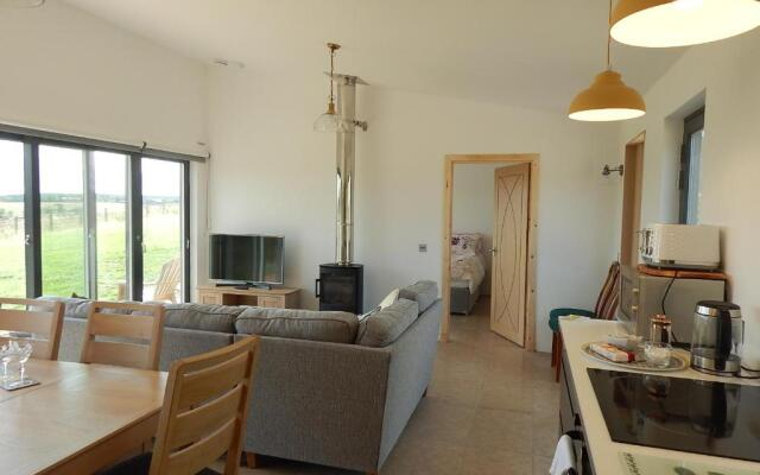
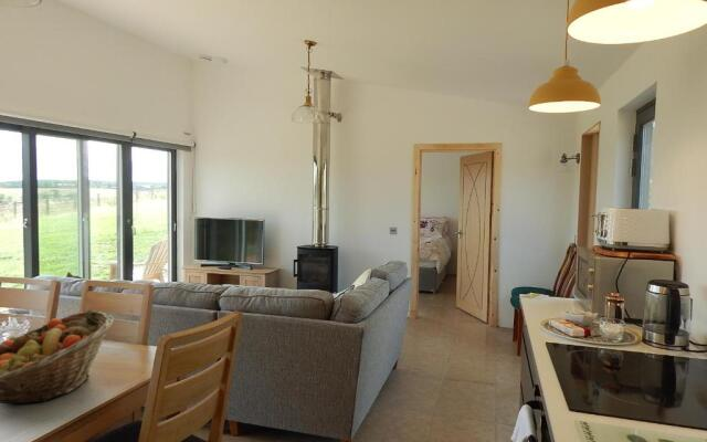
+ fruit basket (48, 352)
